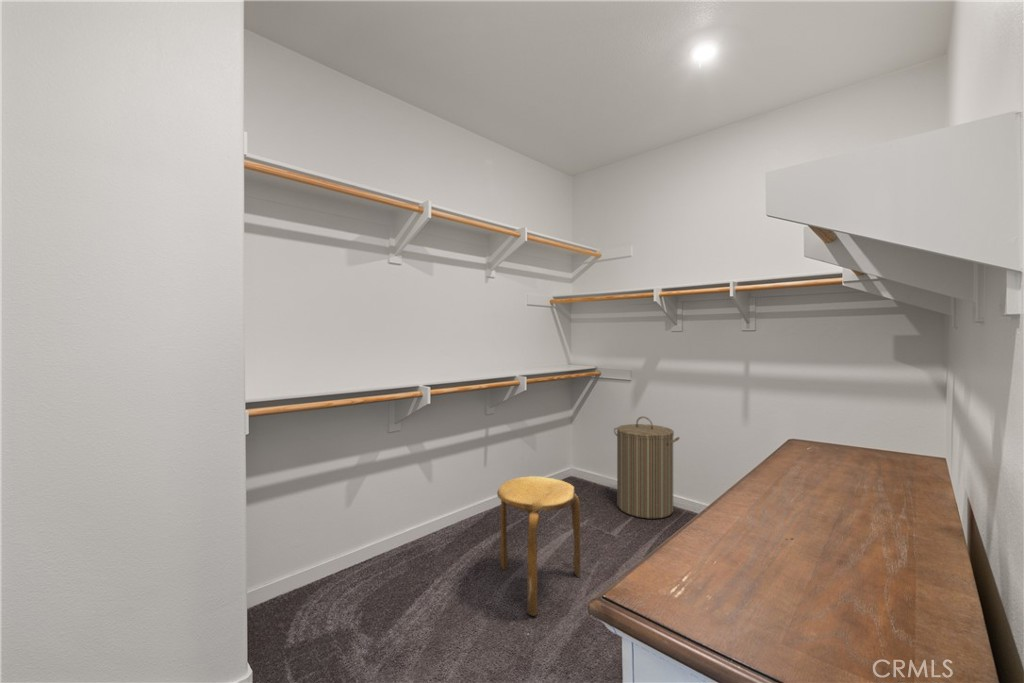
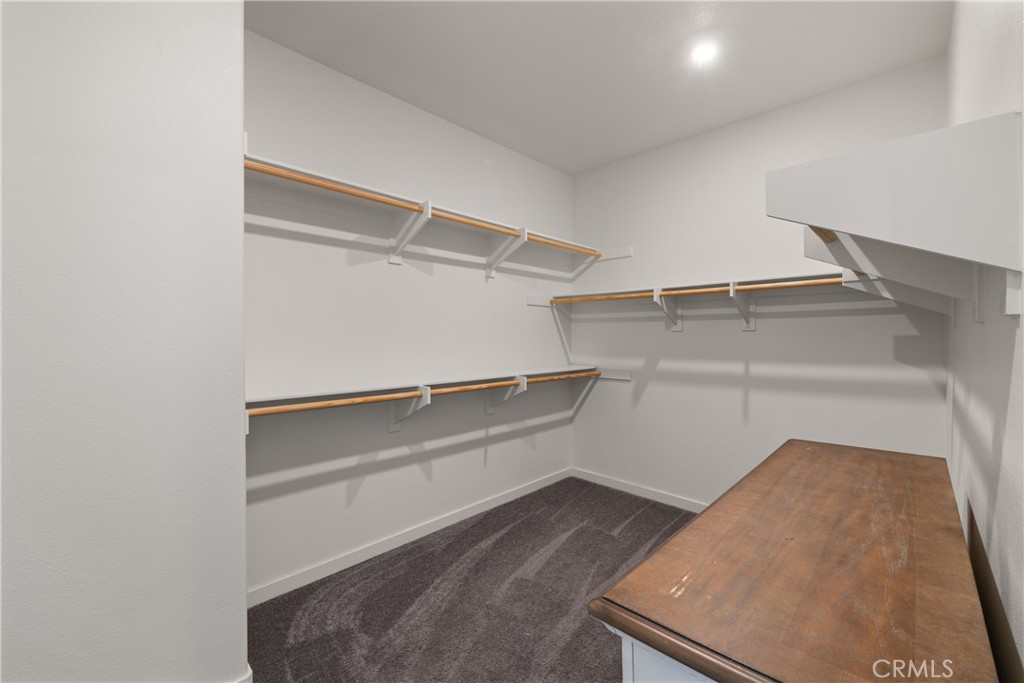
- stool (536, 535)
- laundry hamper (644, 462)
